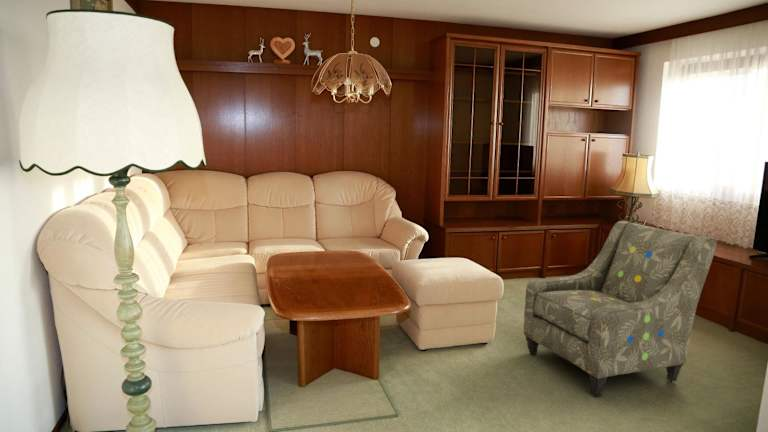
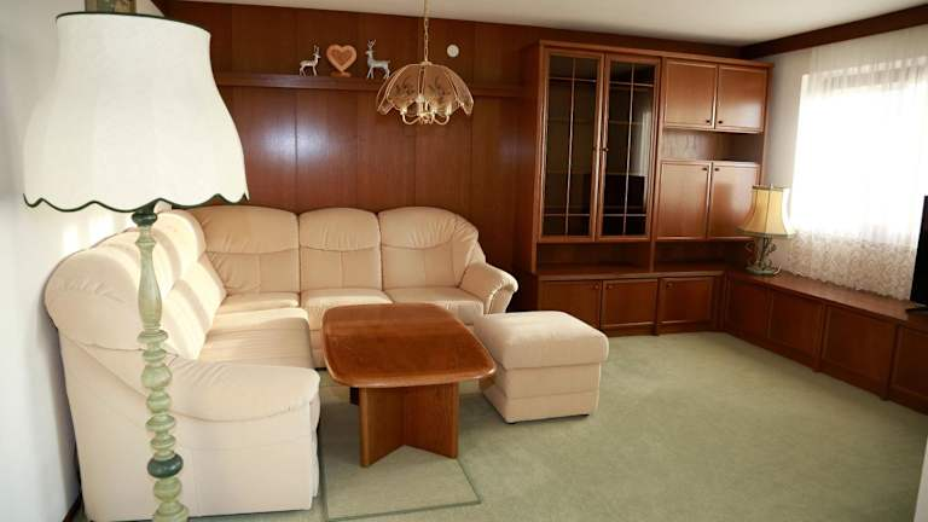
- armchair (612, 298)
